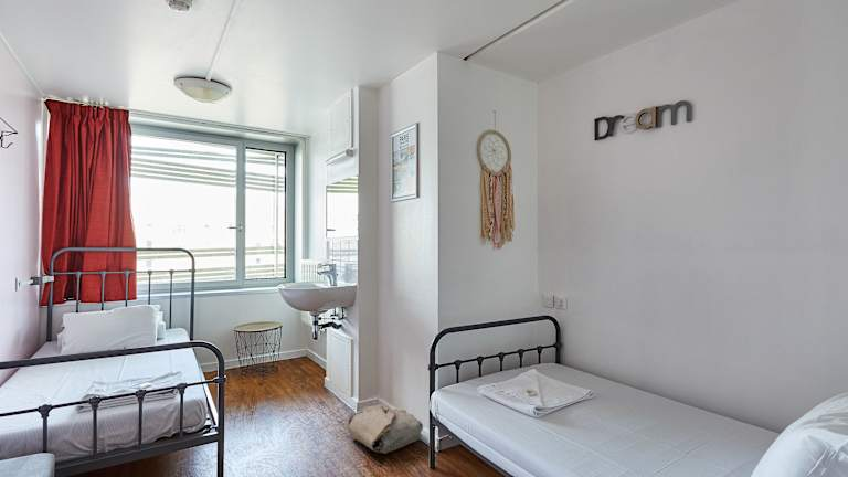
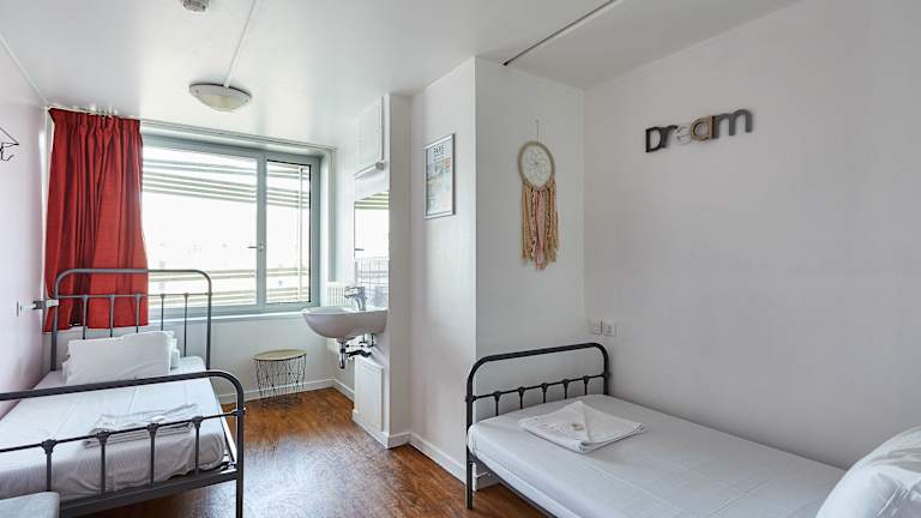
- bag (388, 424)
